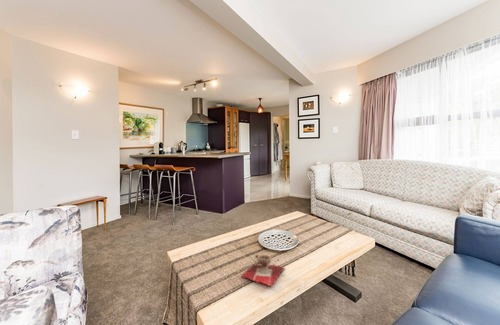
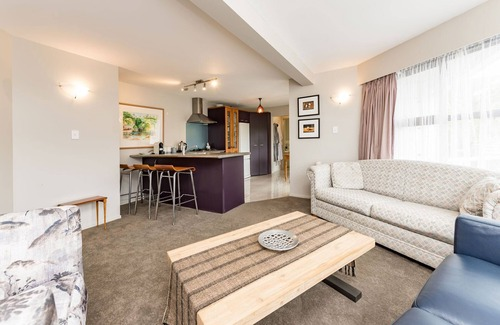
- decorative bowl (263, 264)
